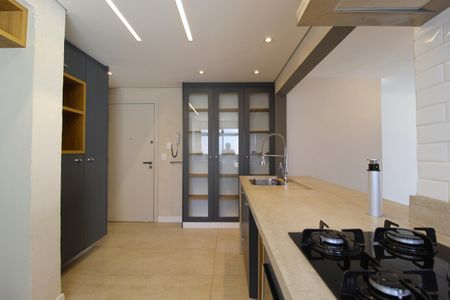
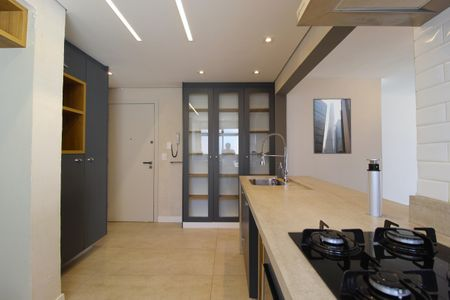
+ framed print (332, 126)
